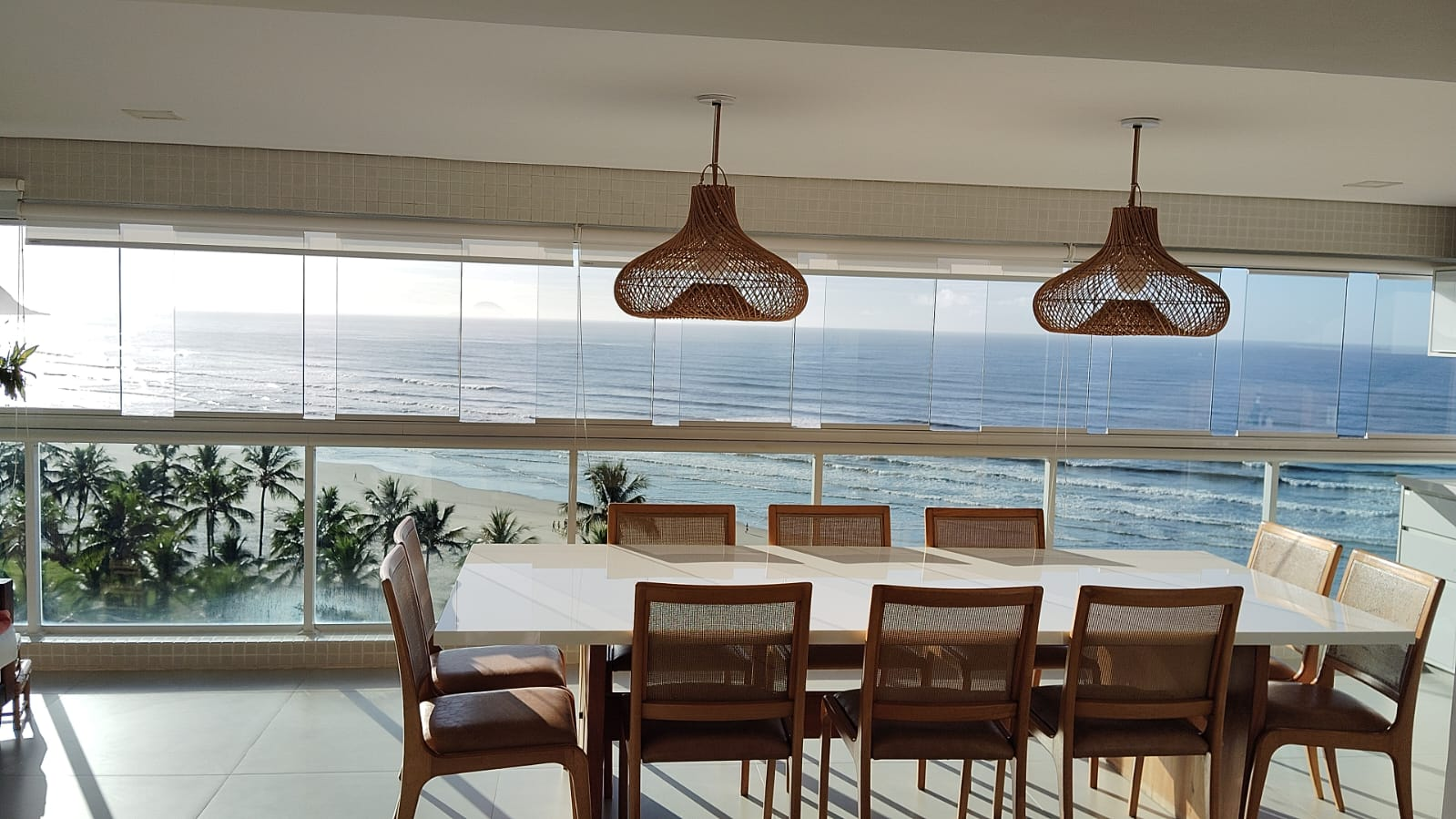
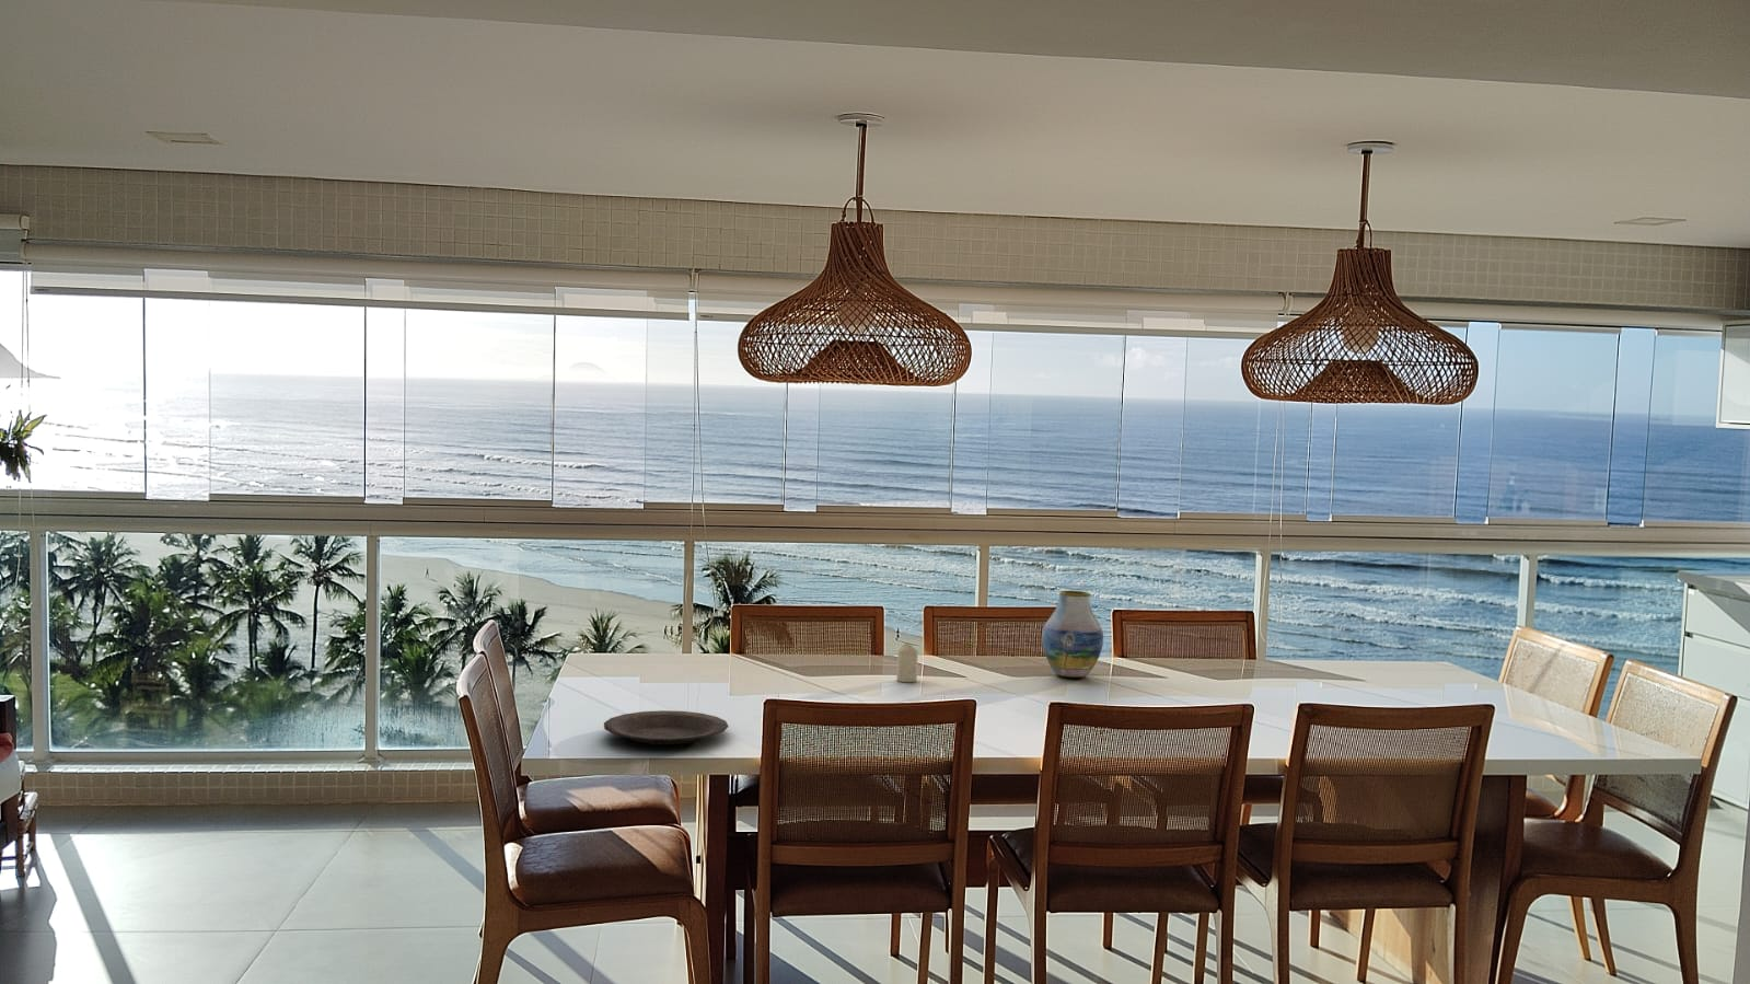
+ plate (666, 729)
+ vase (1072, 633)
+ candle (907, 662)
